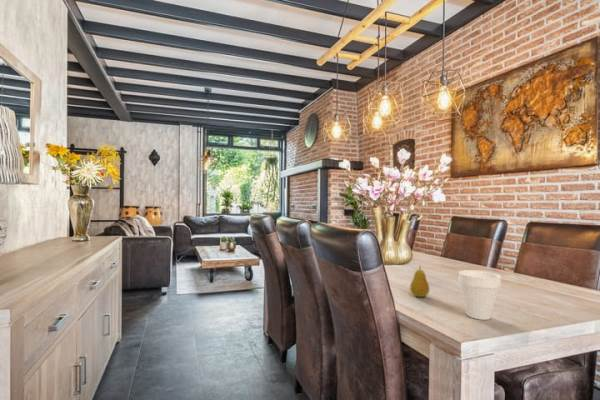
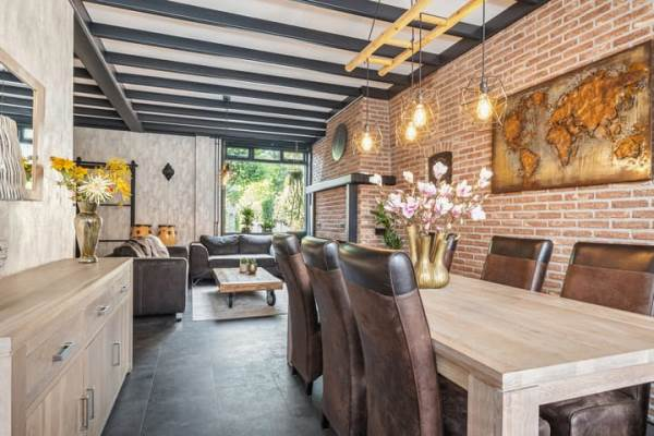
- cup (478, 294)
- fruit (419, 280)
